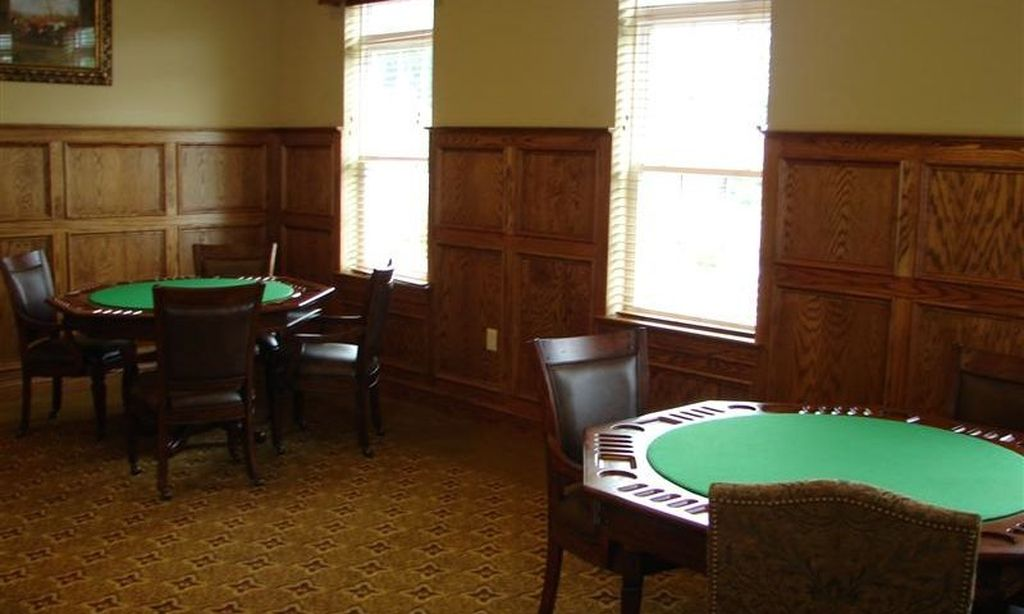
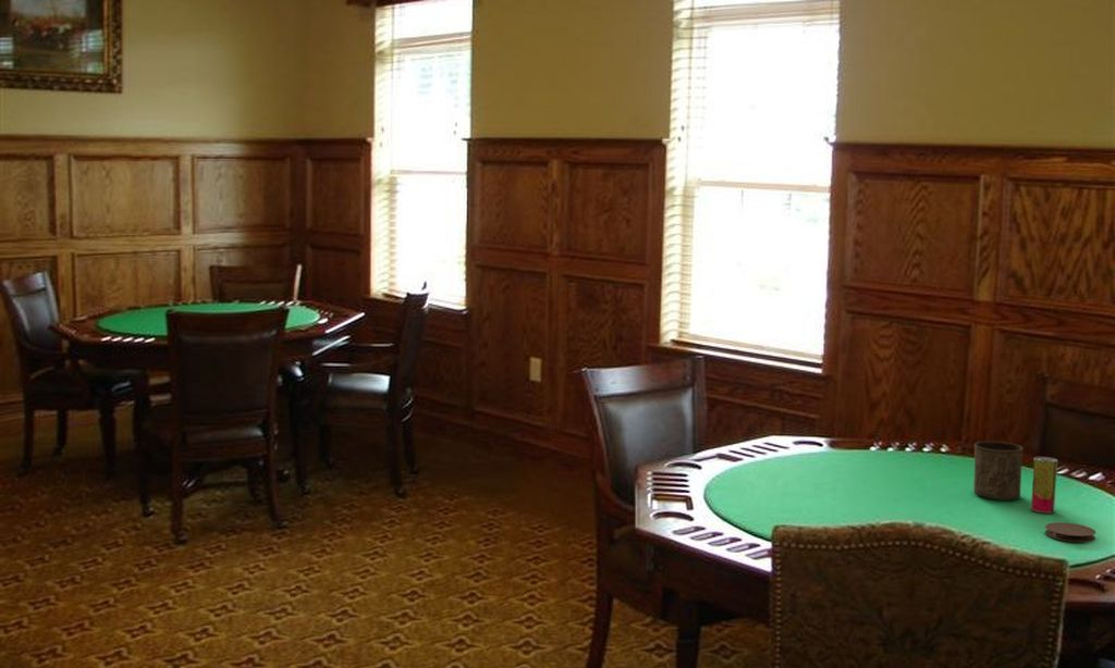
+ coaster (1069, 532)
+ beverage can (1044, 484)
+ cup (996, 470)
